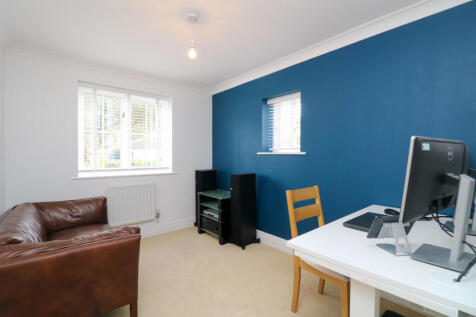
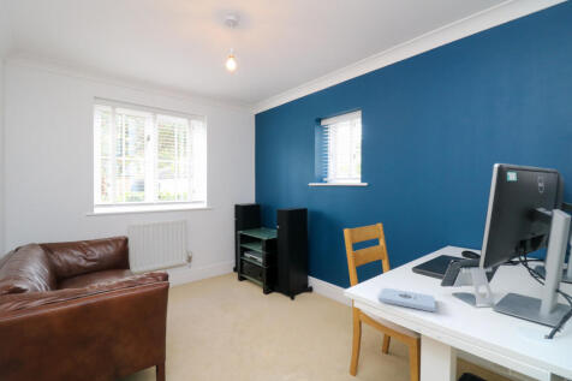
+ notepad (406, 298)
